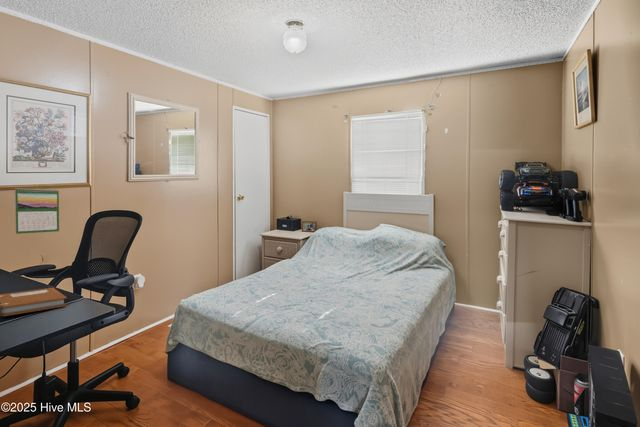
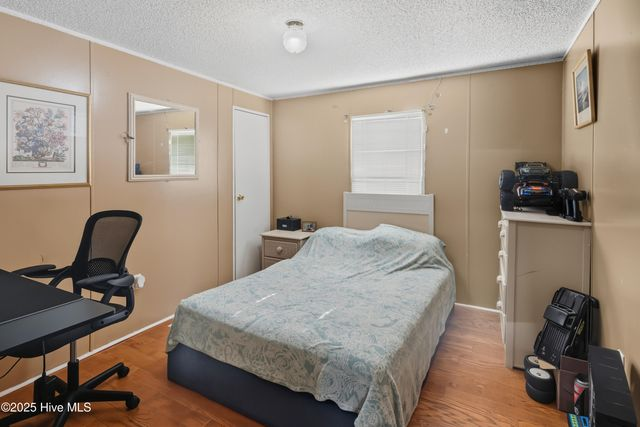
- notebook (28, 300)
- calendar (38, 210)
